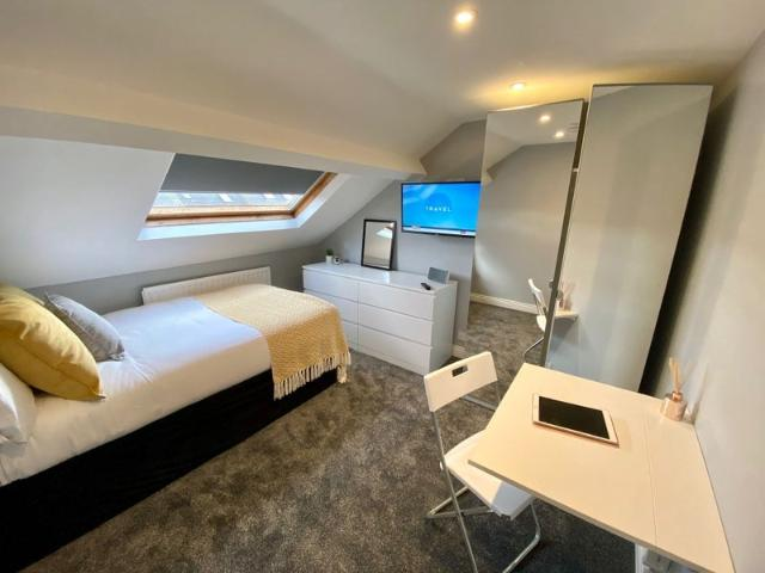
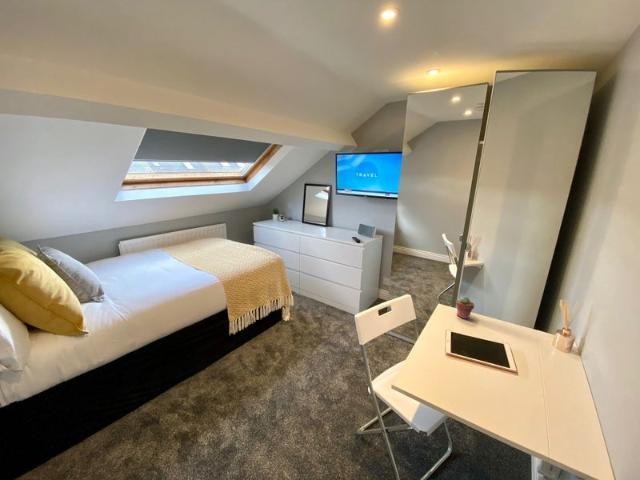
+ potted succulent (464, 306)
